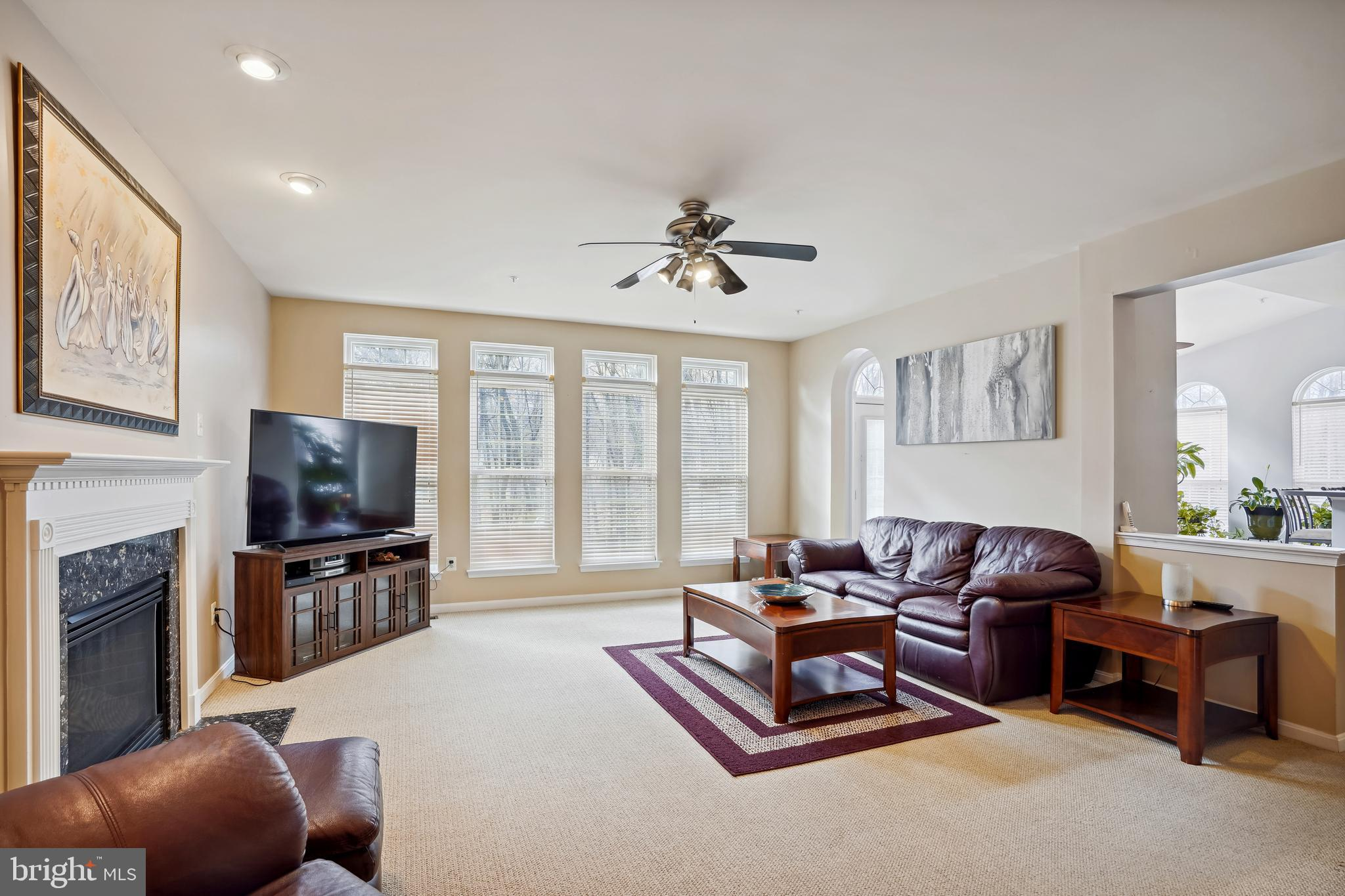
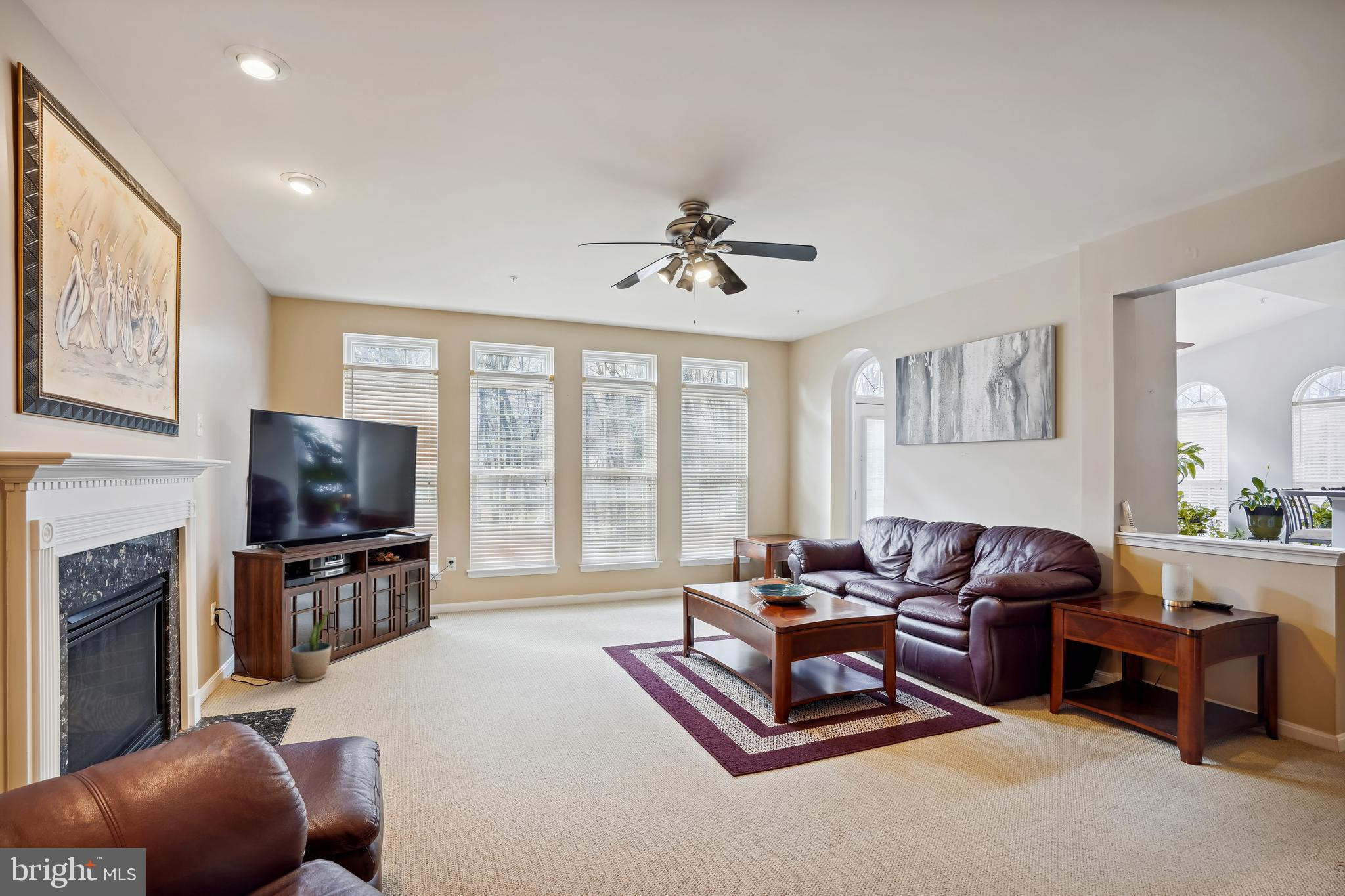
+ potted plant (311, 646)
